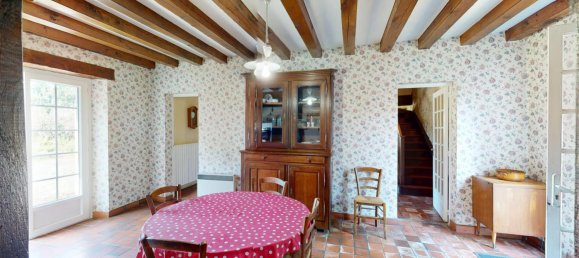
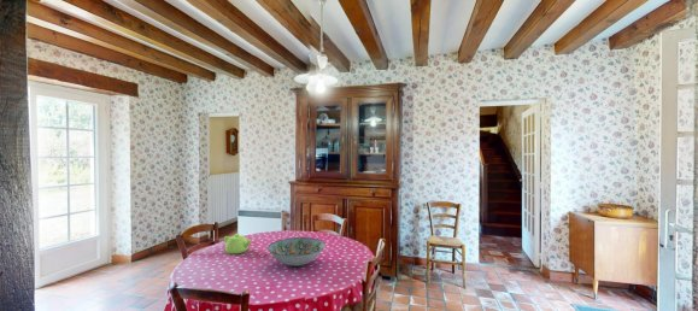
+ teapot (237, 242)
+ decorative bowl (297, 254)
